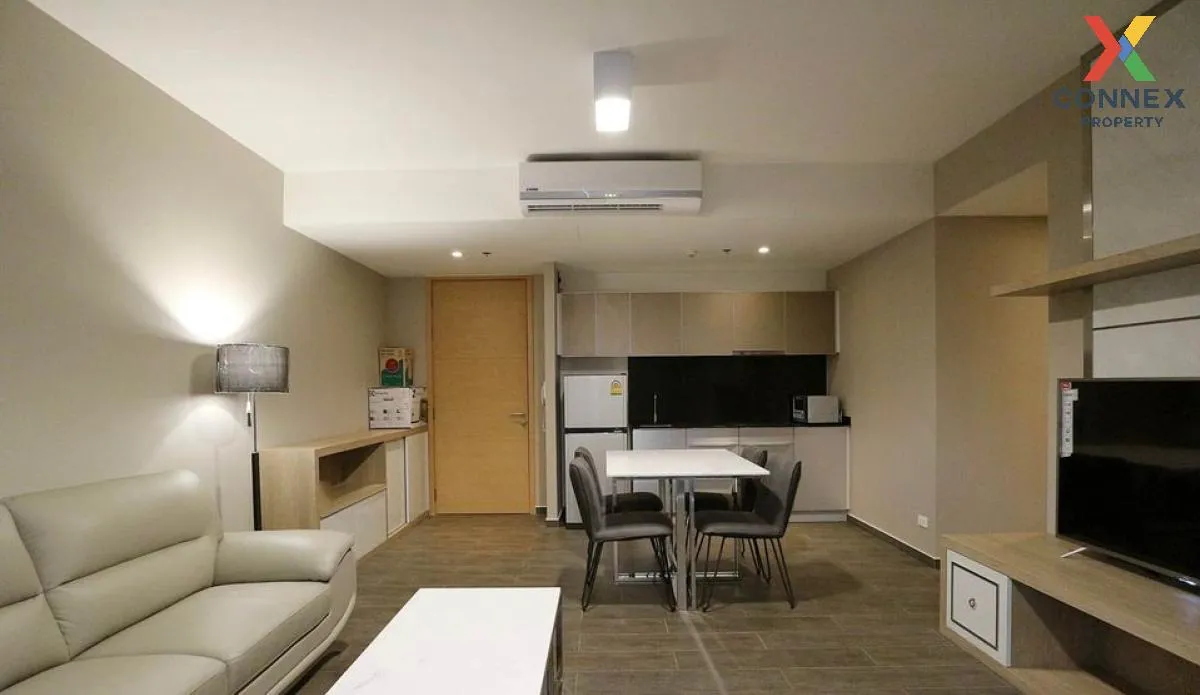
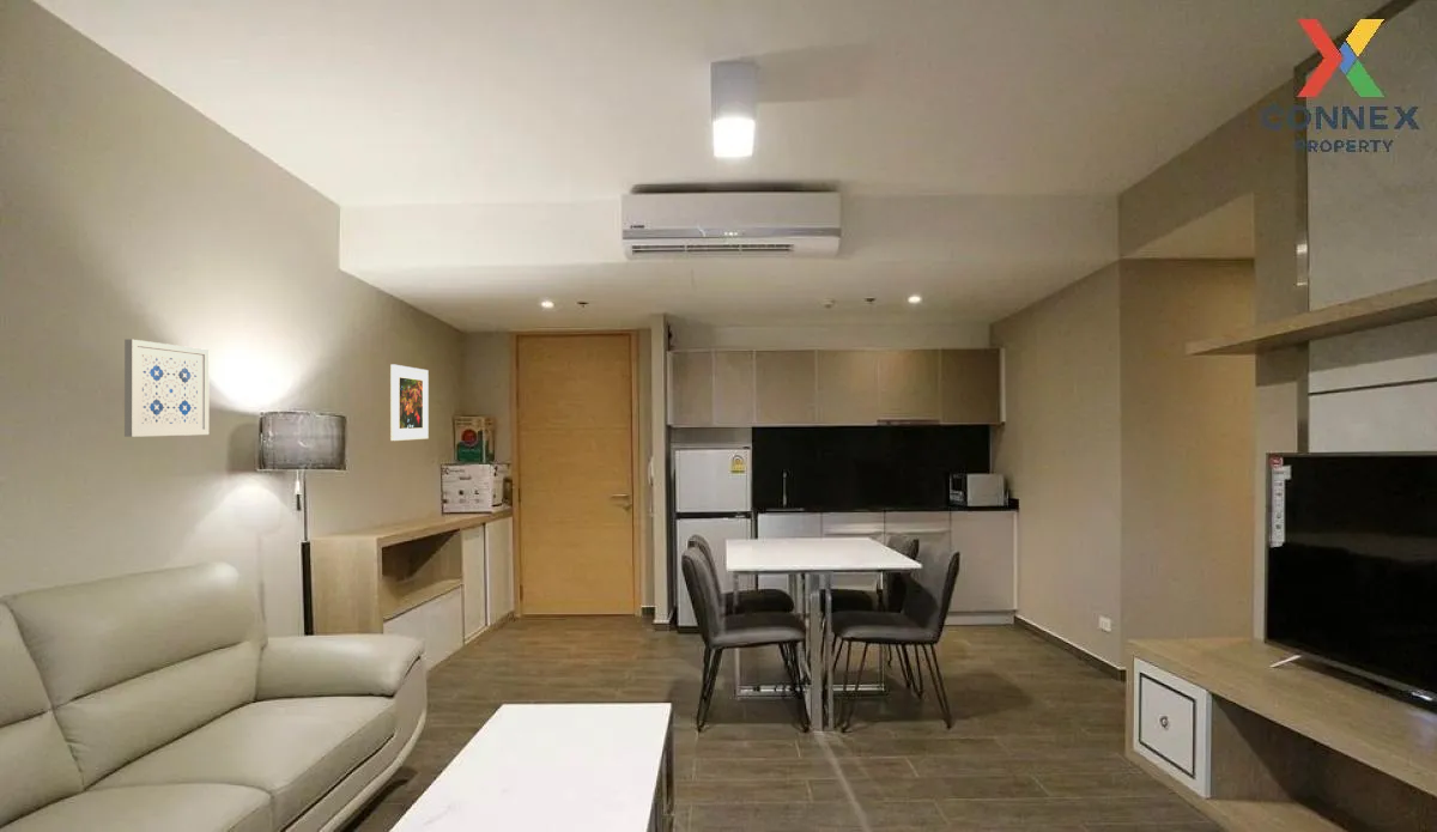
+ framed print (410, 403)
+ wall art (169, 389)
